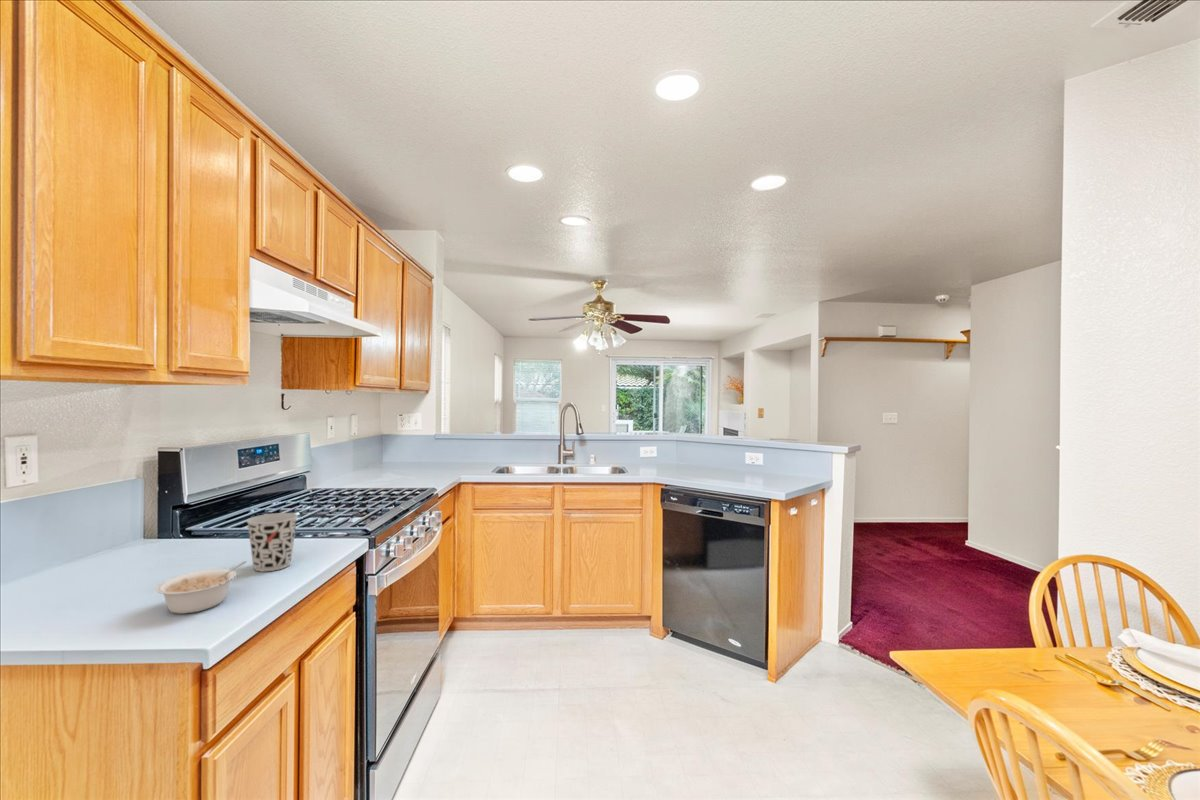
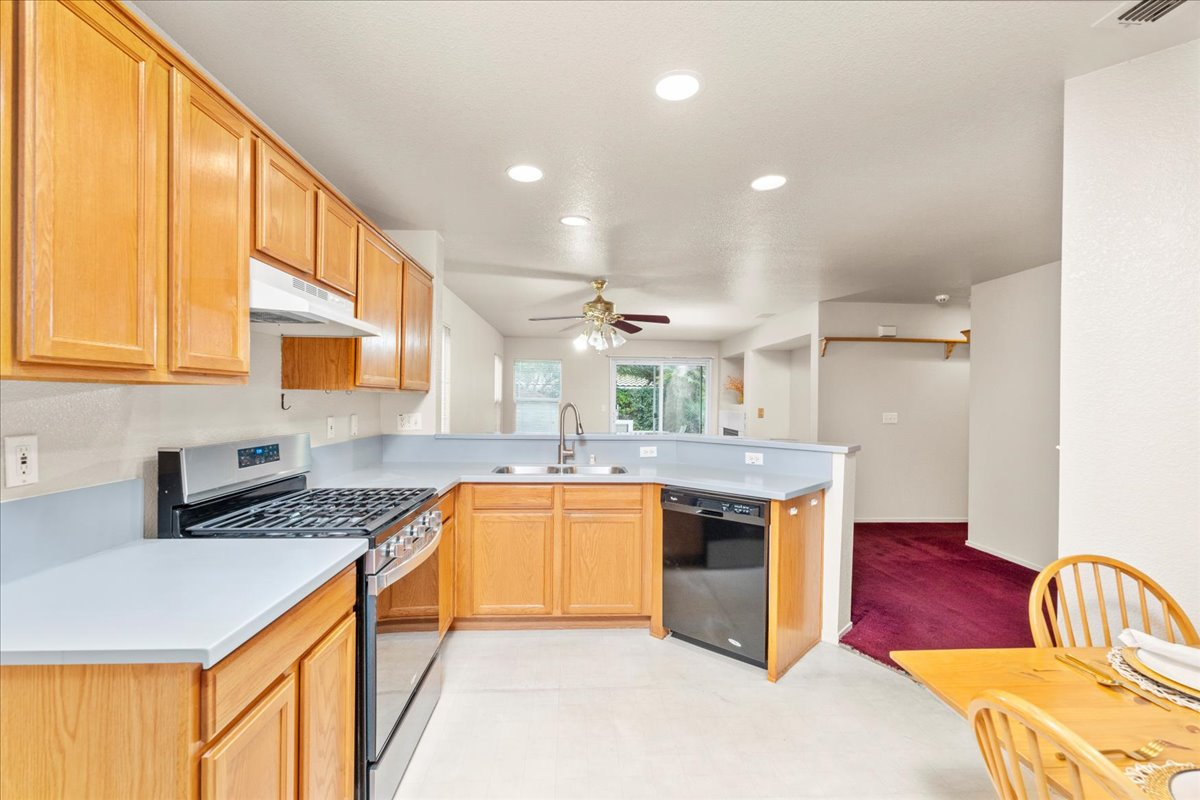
- legume (199, 588)
- cup (272, 542)
